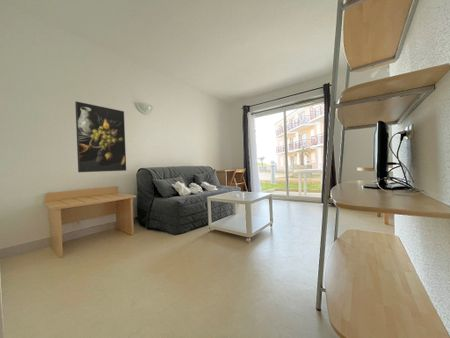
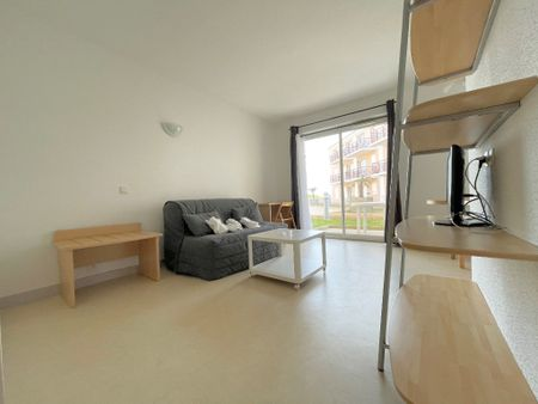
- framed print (103, 139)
